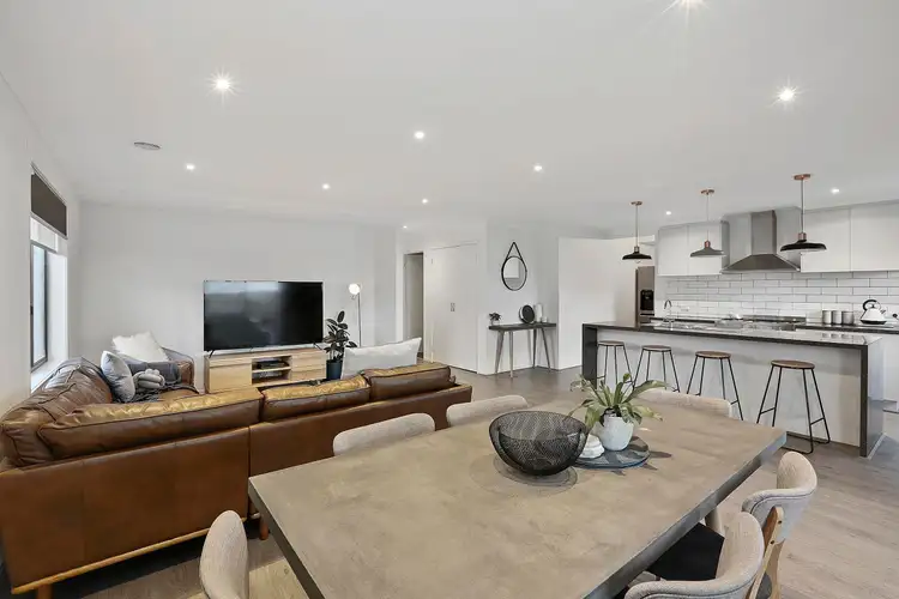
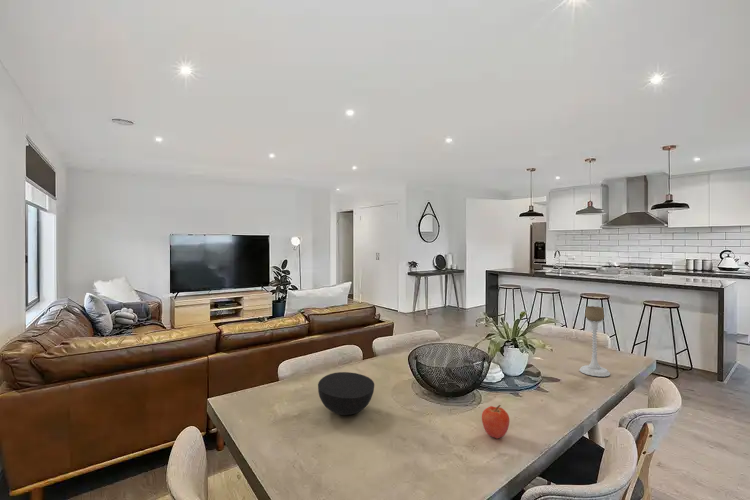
+ bowl (346, 396)
+ candle holder (594, 339)
+ apple (495, 420)
